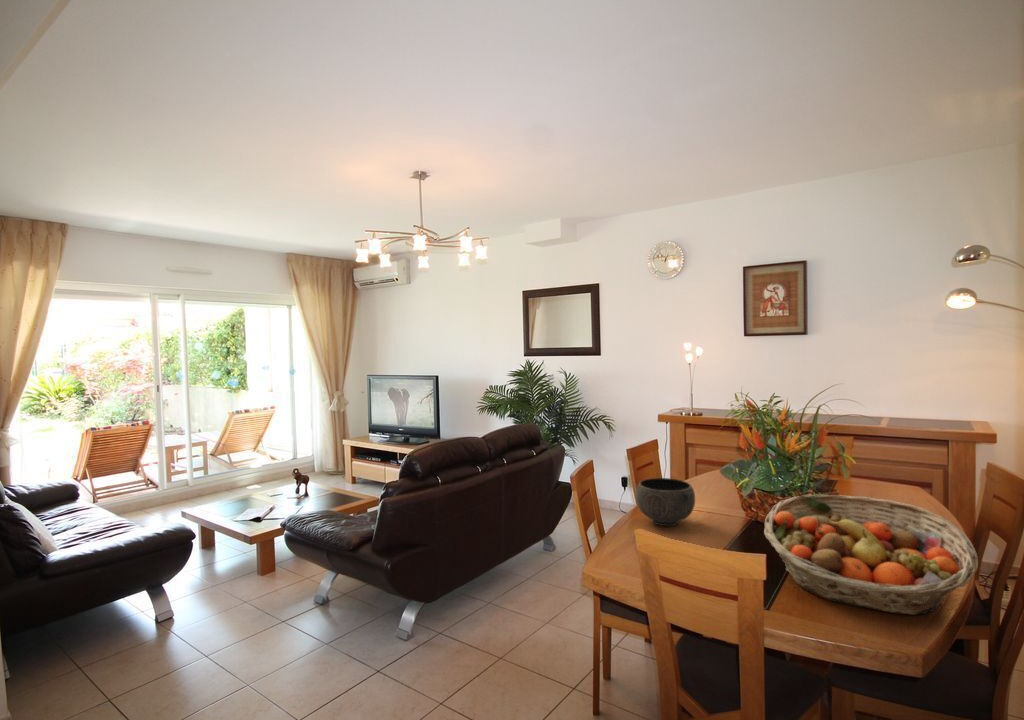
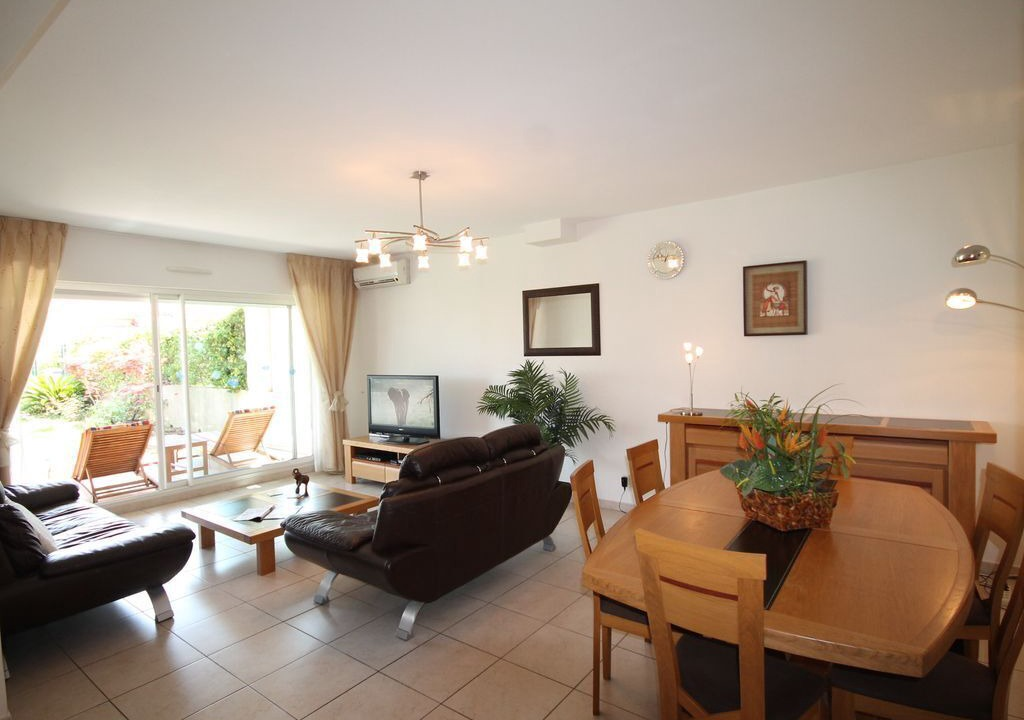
- bowl (665, 503)
- fruit basket (861, 549)
